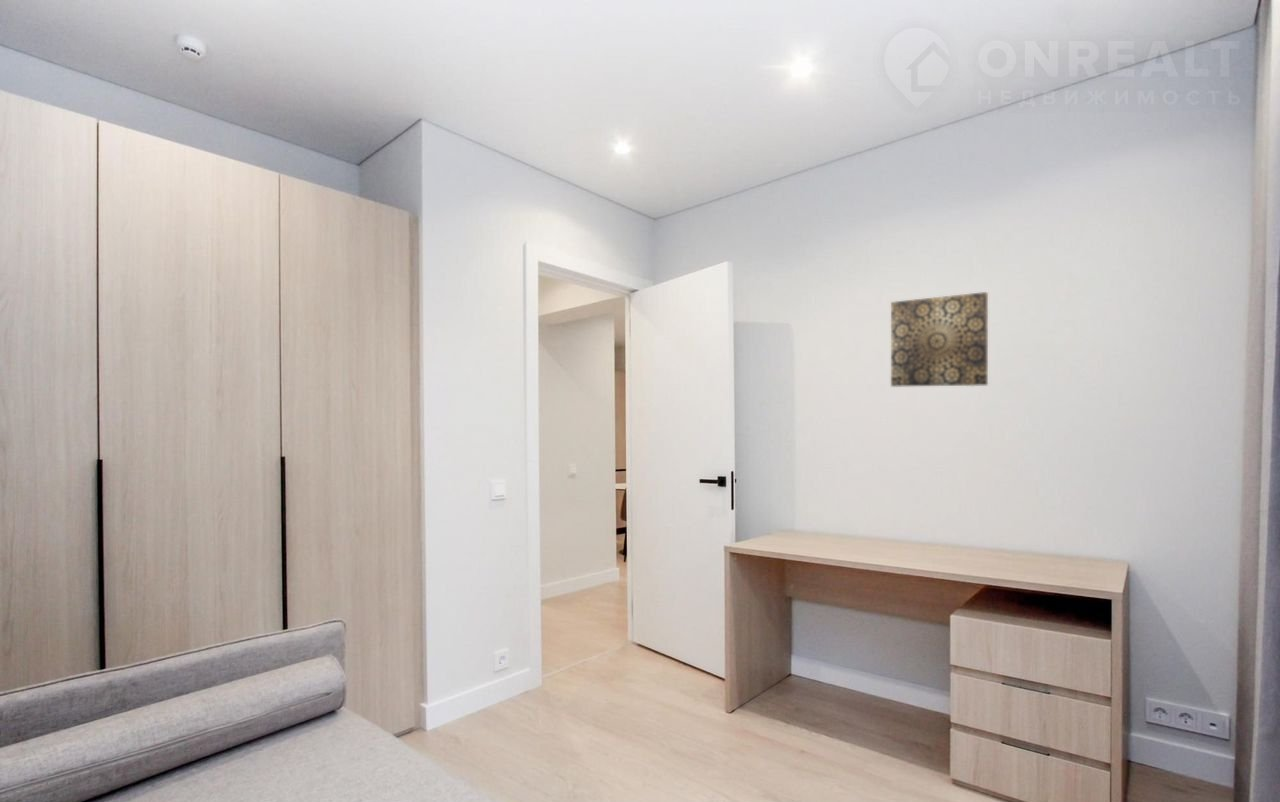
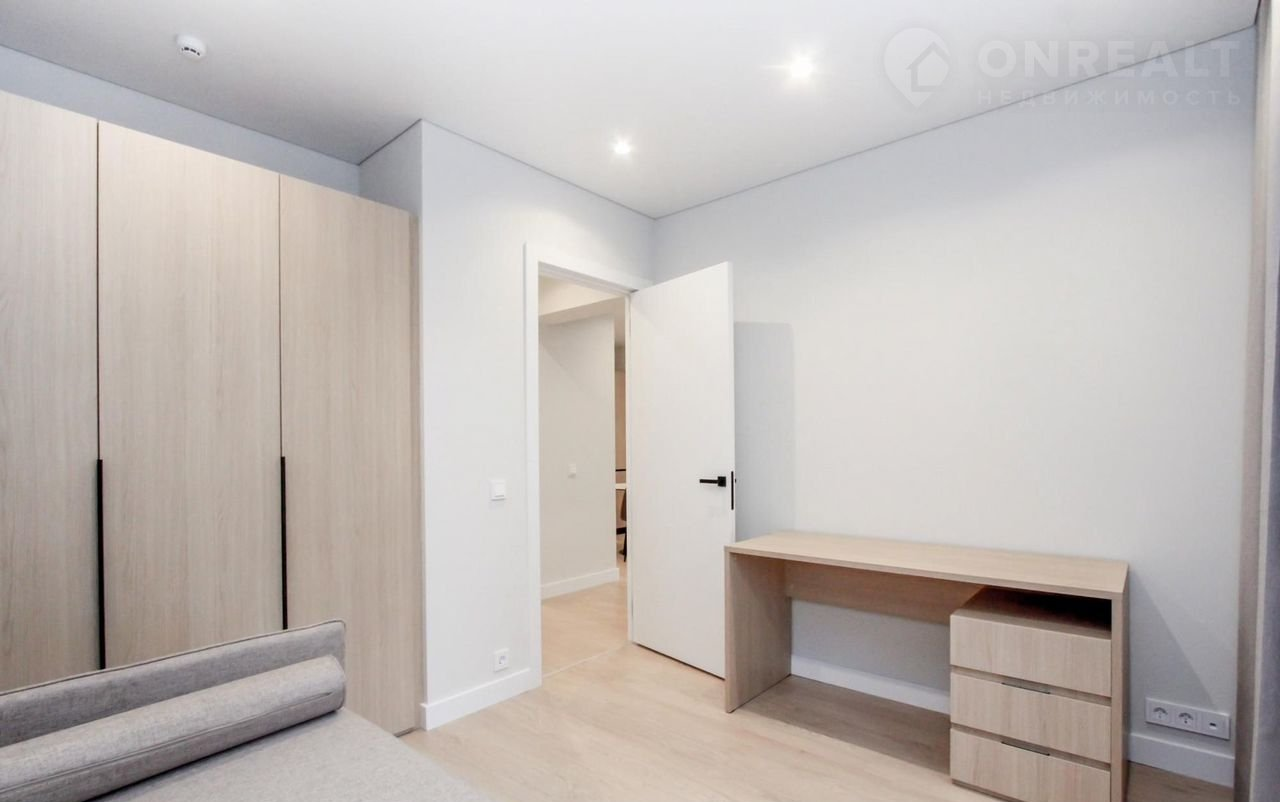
- wall art (937, 341)
